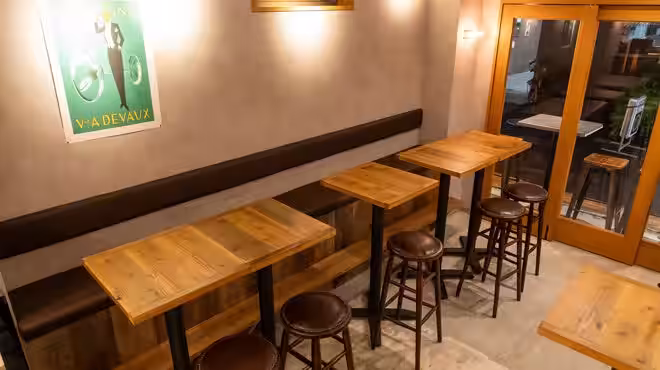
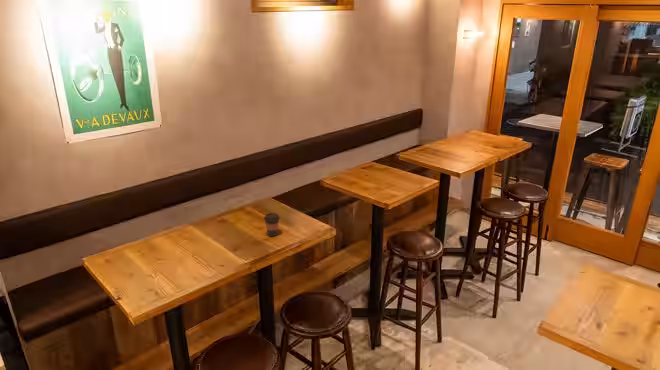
+ coffee cup (272, 224)
